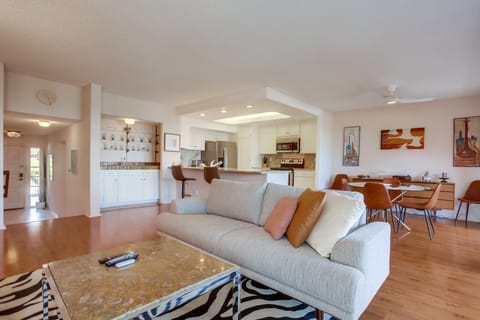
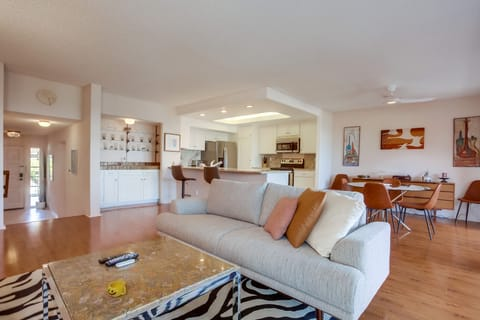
+ cup (118, 289)
